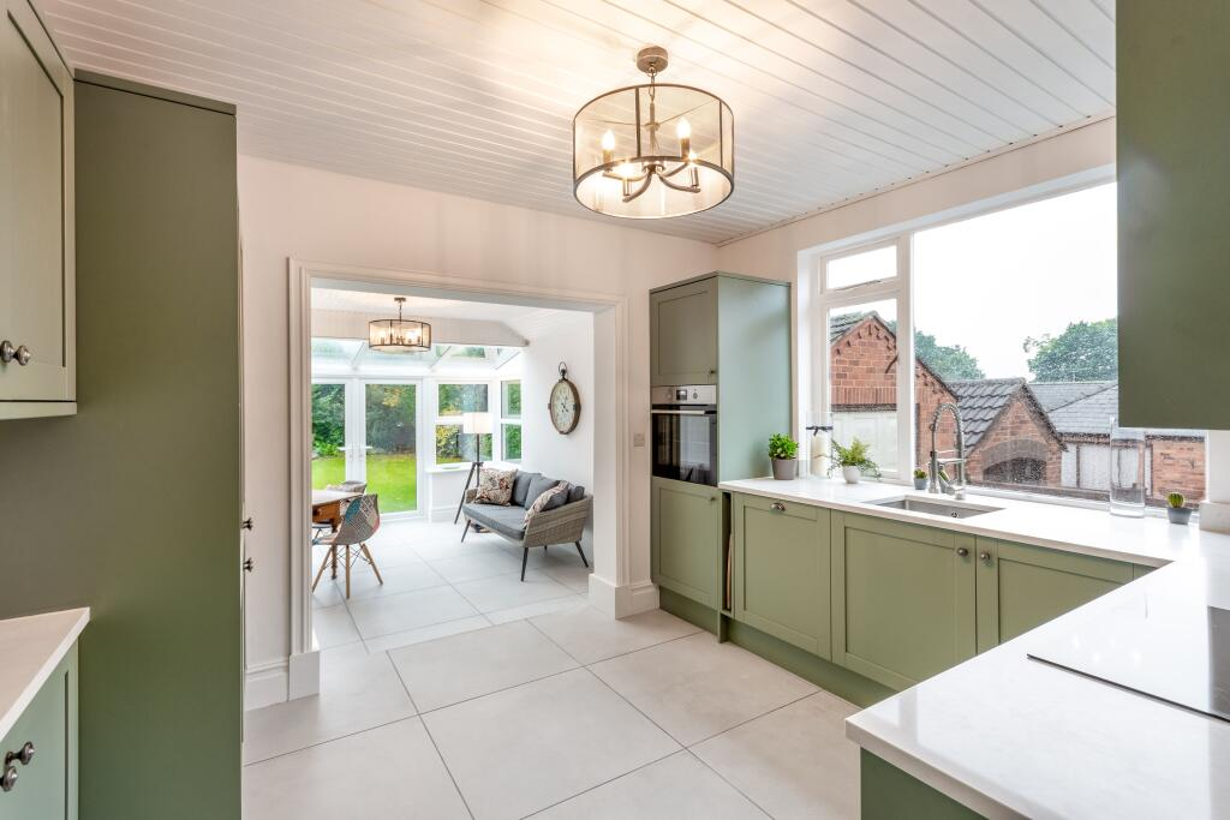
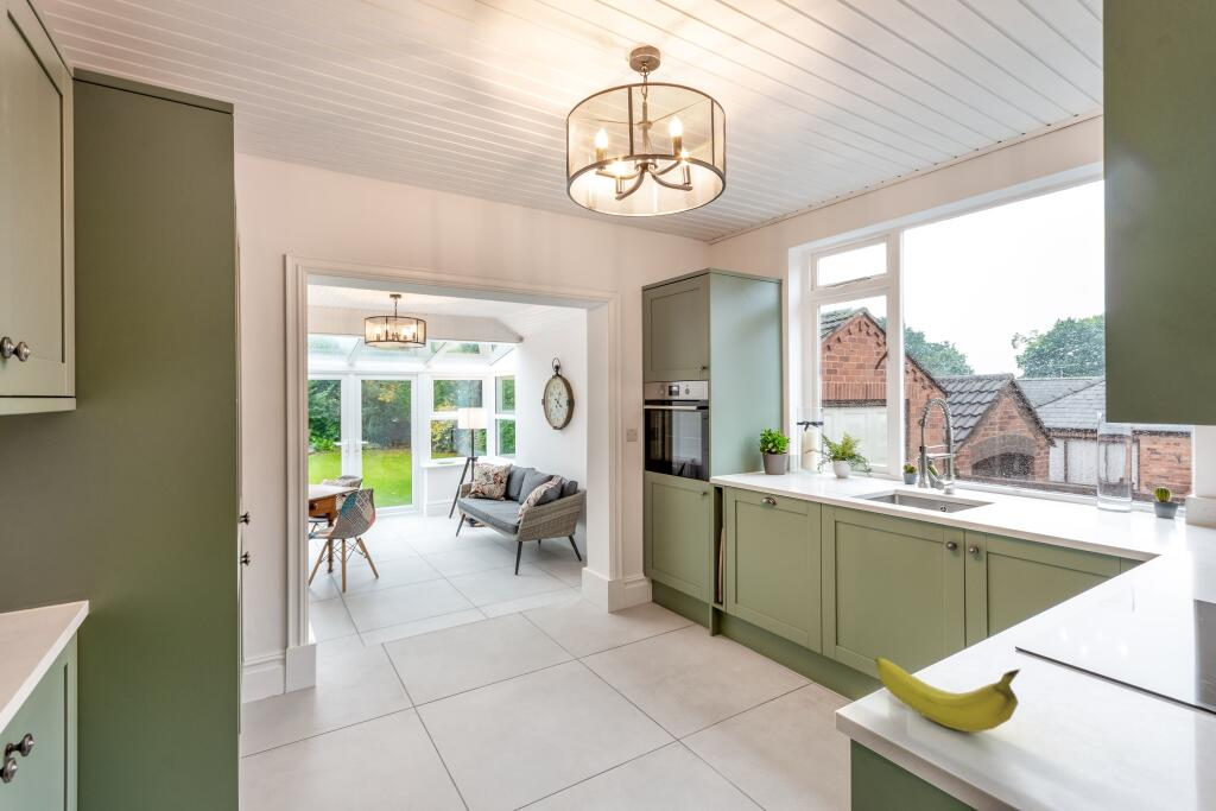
+ fruit (938, 689)
